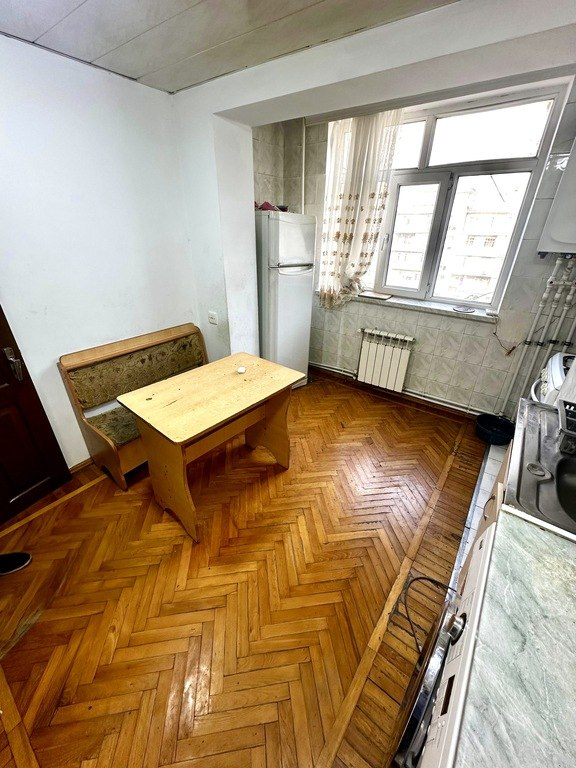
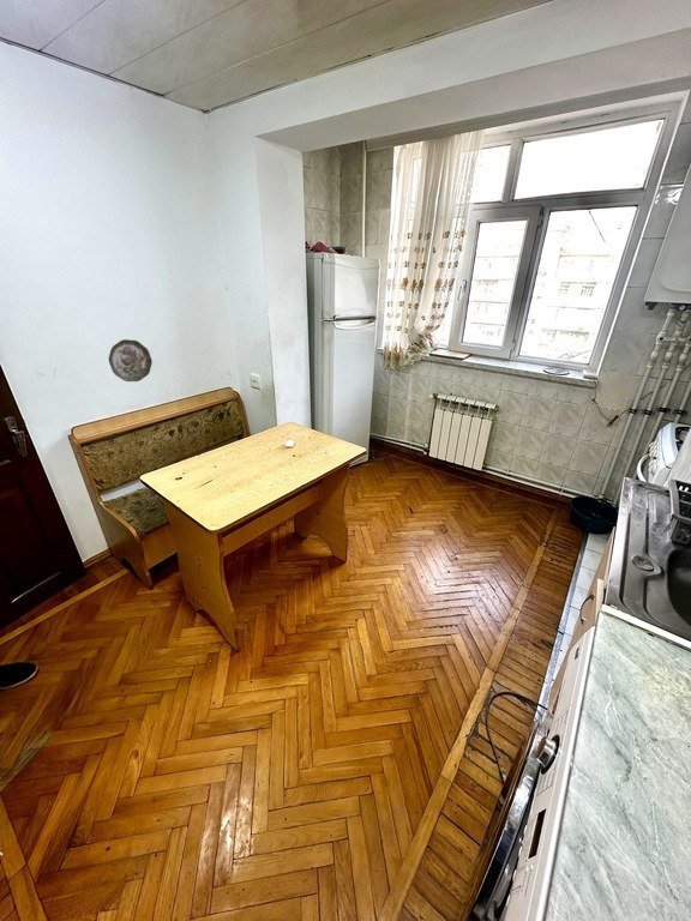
+ decorative plate (130, 360)
